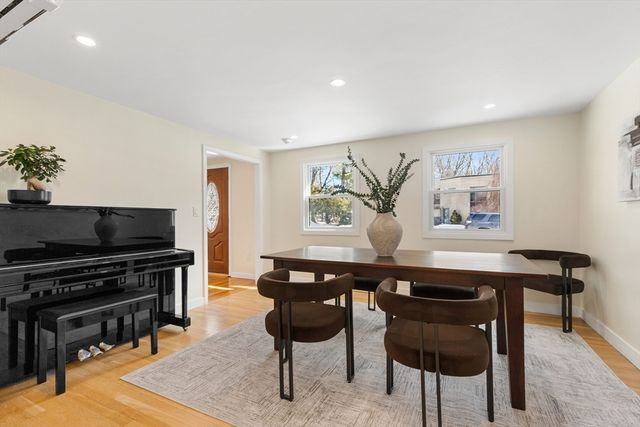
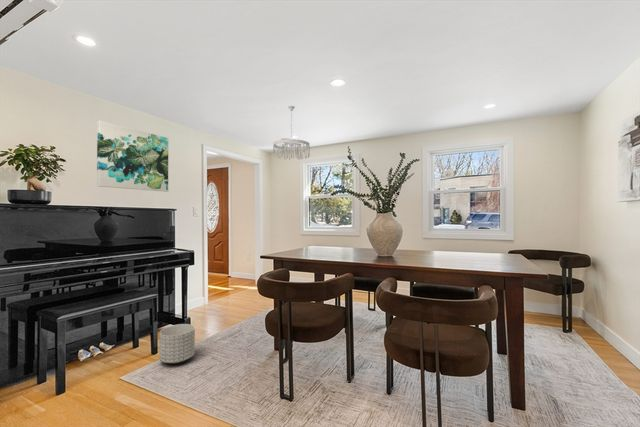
+ planter (177, 344)
+ chandelier (291, 130)
+ wall art (136, 159)
